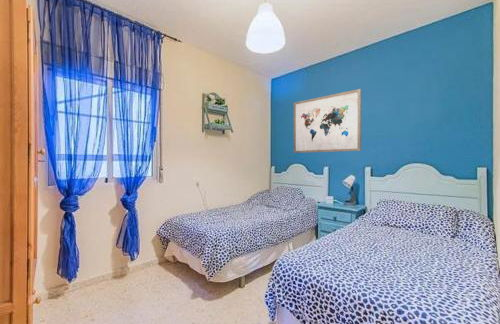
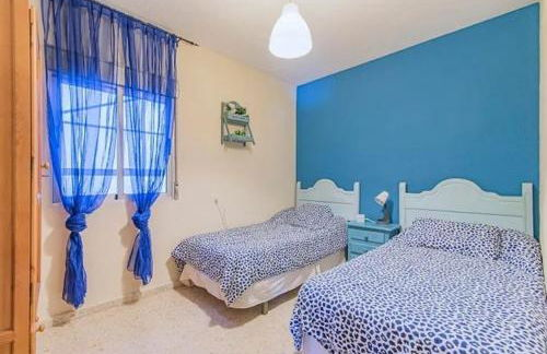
- wall art (323, 124)
